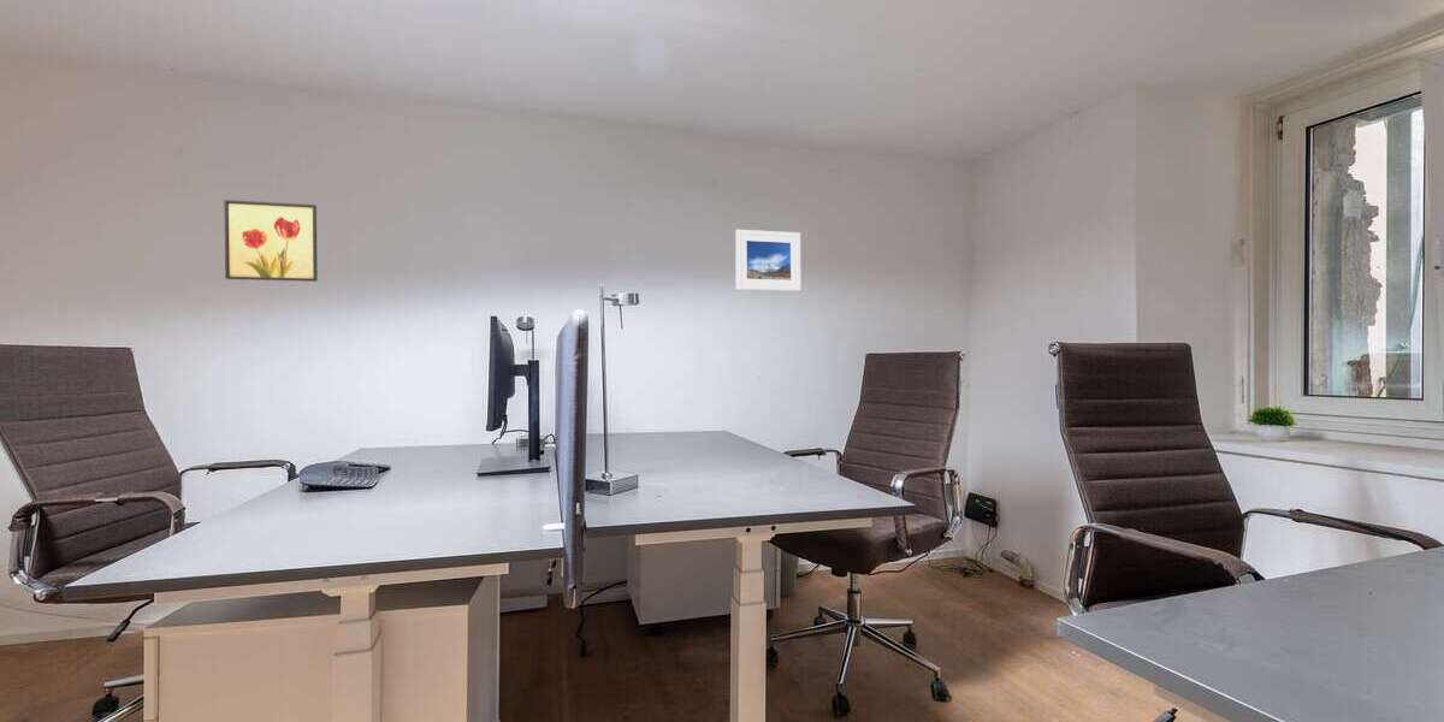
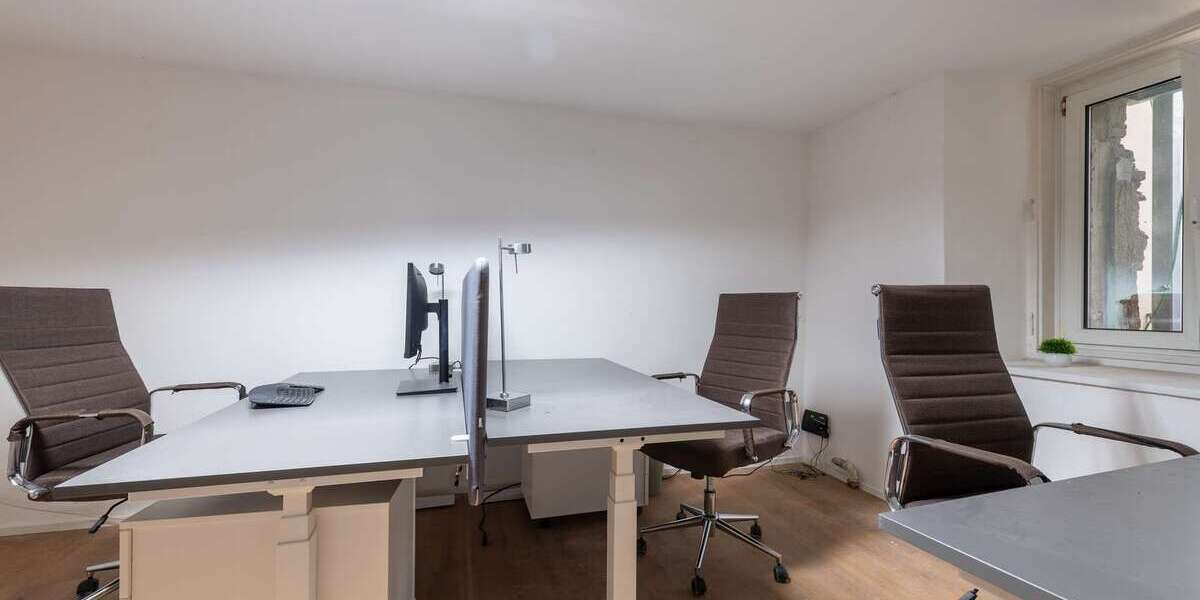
- wall art (272, 241)
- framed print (768, 260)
